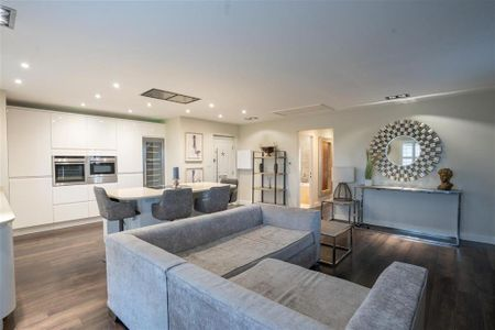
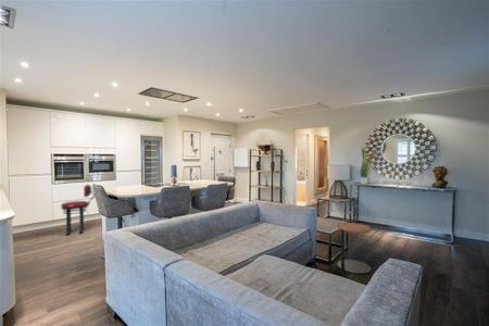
+ side table (343, 246)
+ stool (78, 208)
